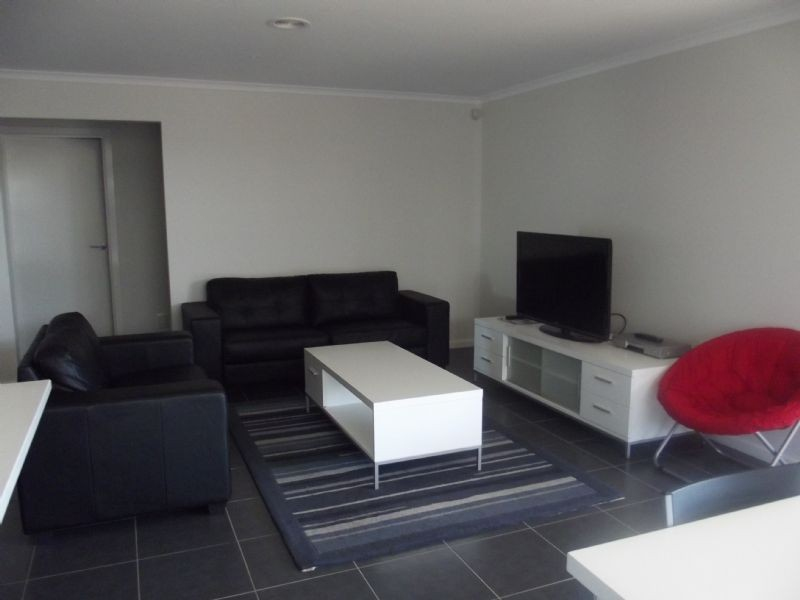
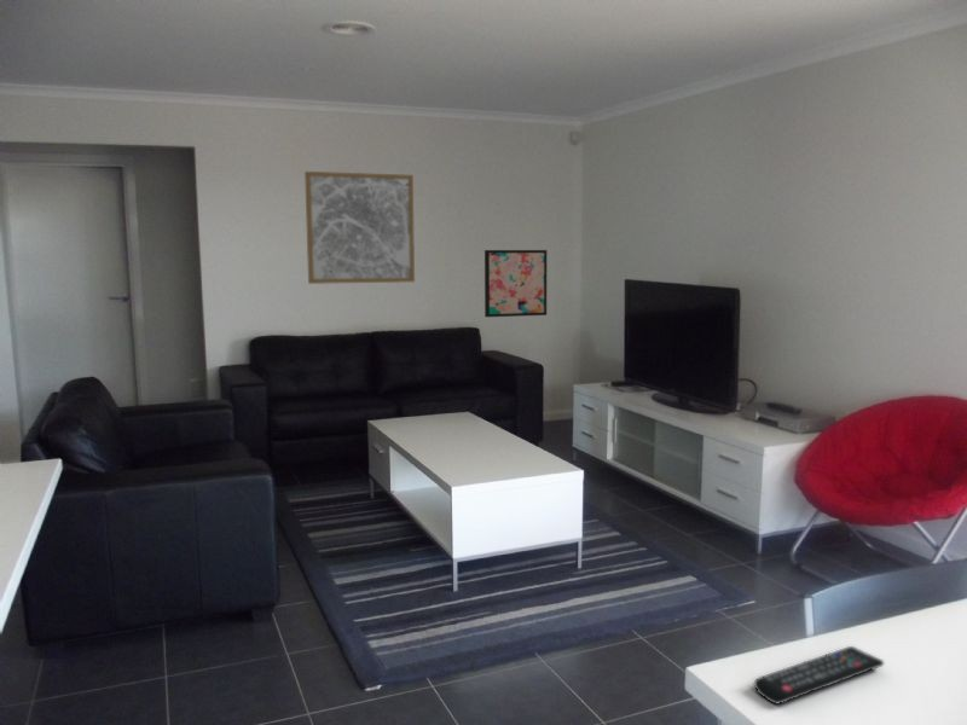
+ wall art (360, 228)
+ remote control (820, 674)
+ wall art (516, 283)
